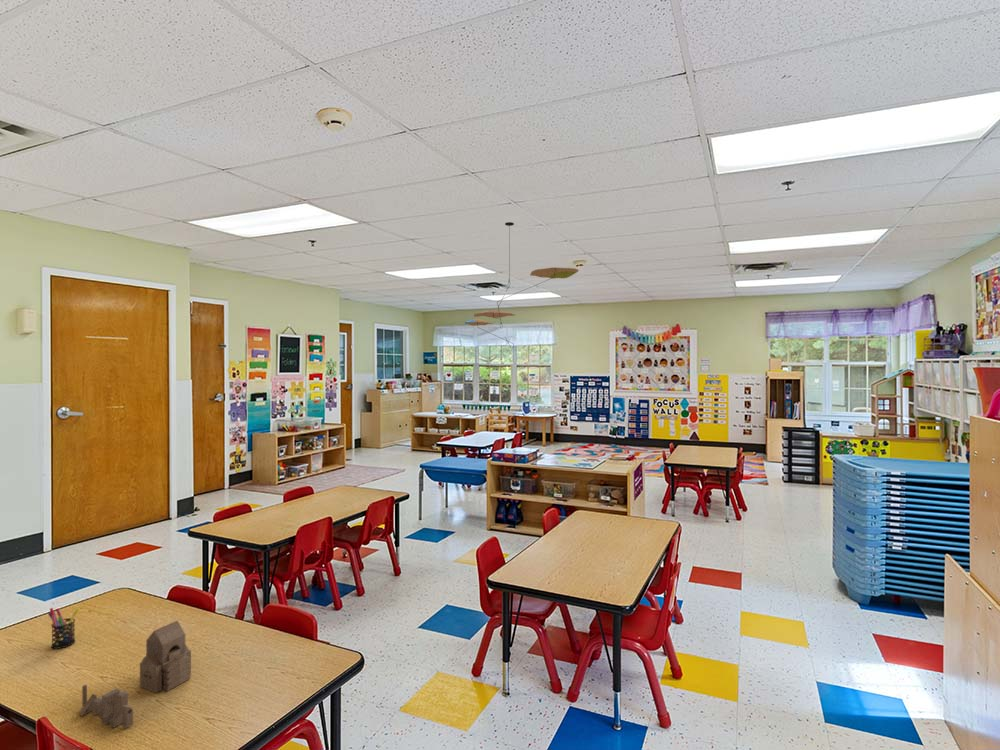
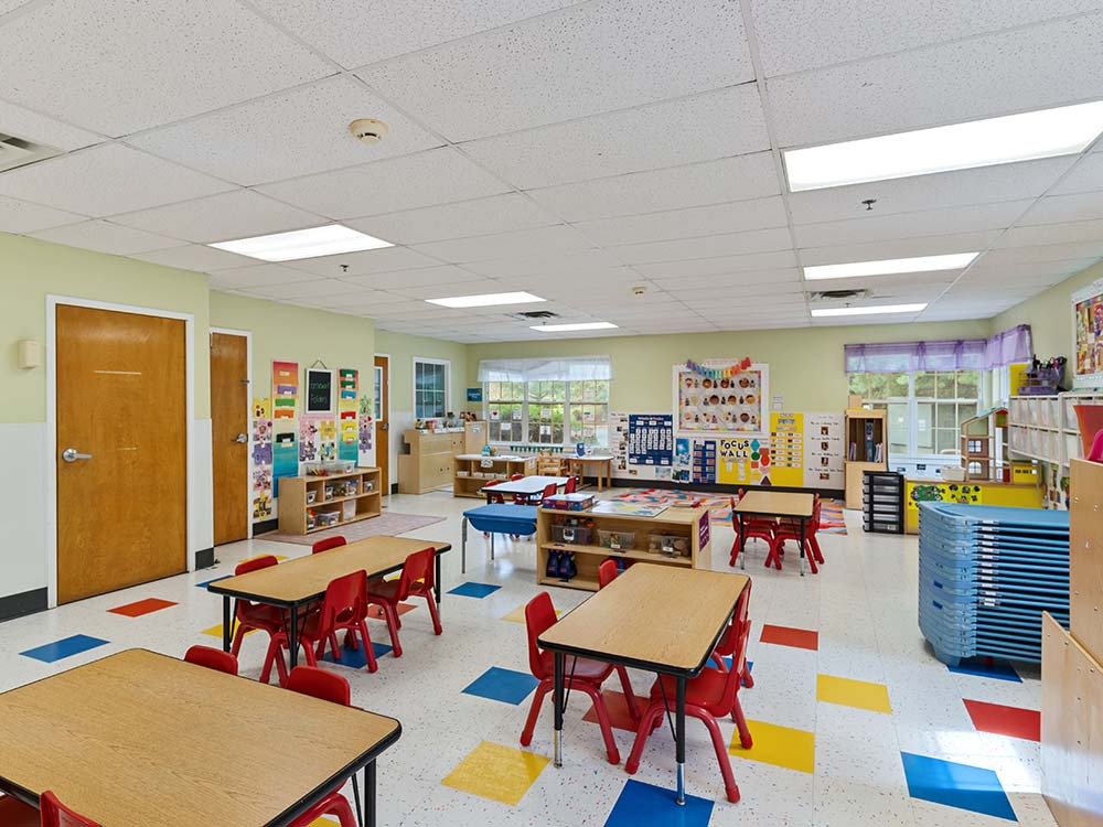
- pen holder (61, 626)
- ceiling mobile (520, 291)
- toy blocks (144, 666)
